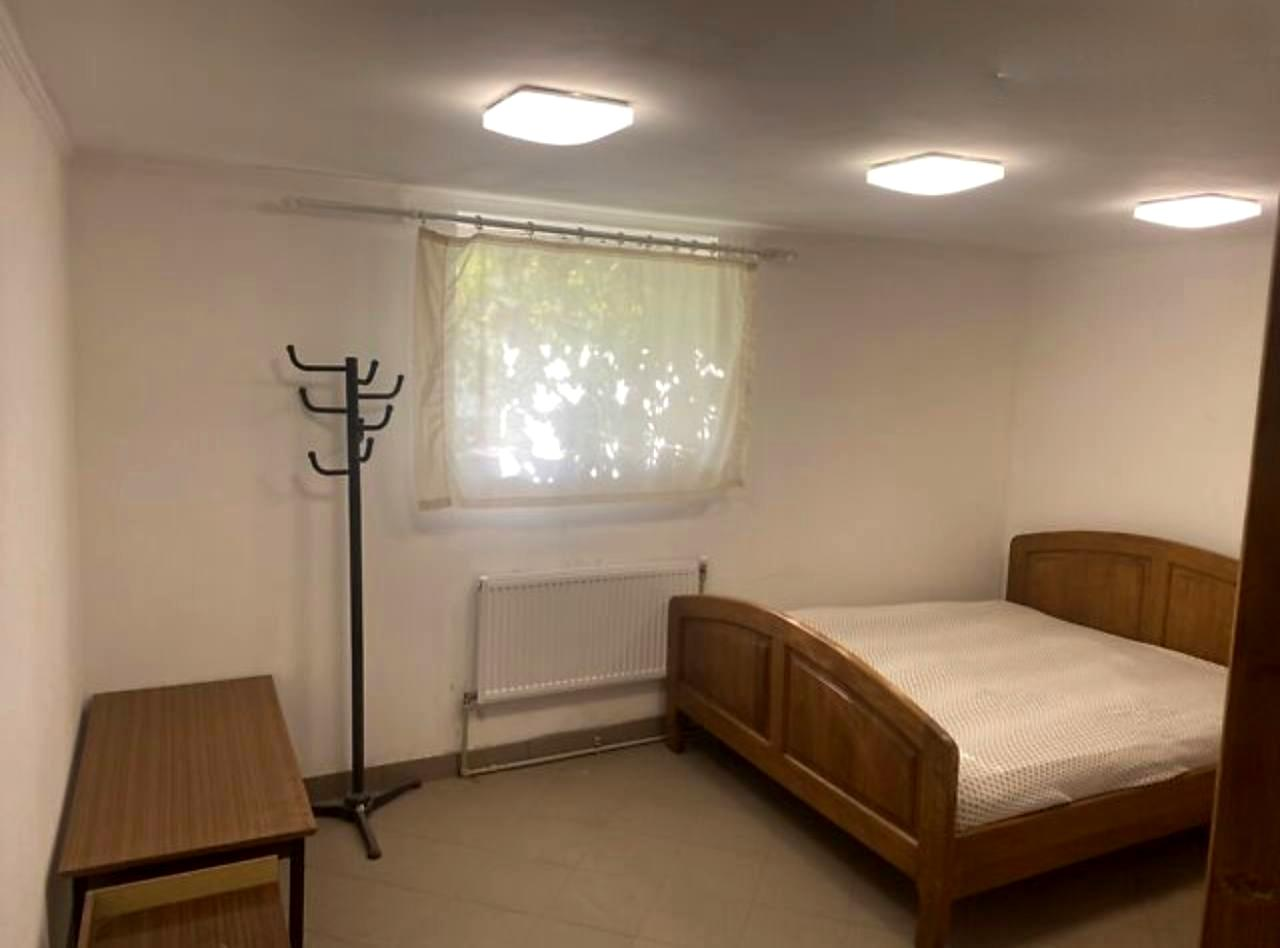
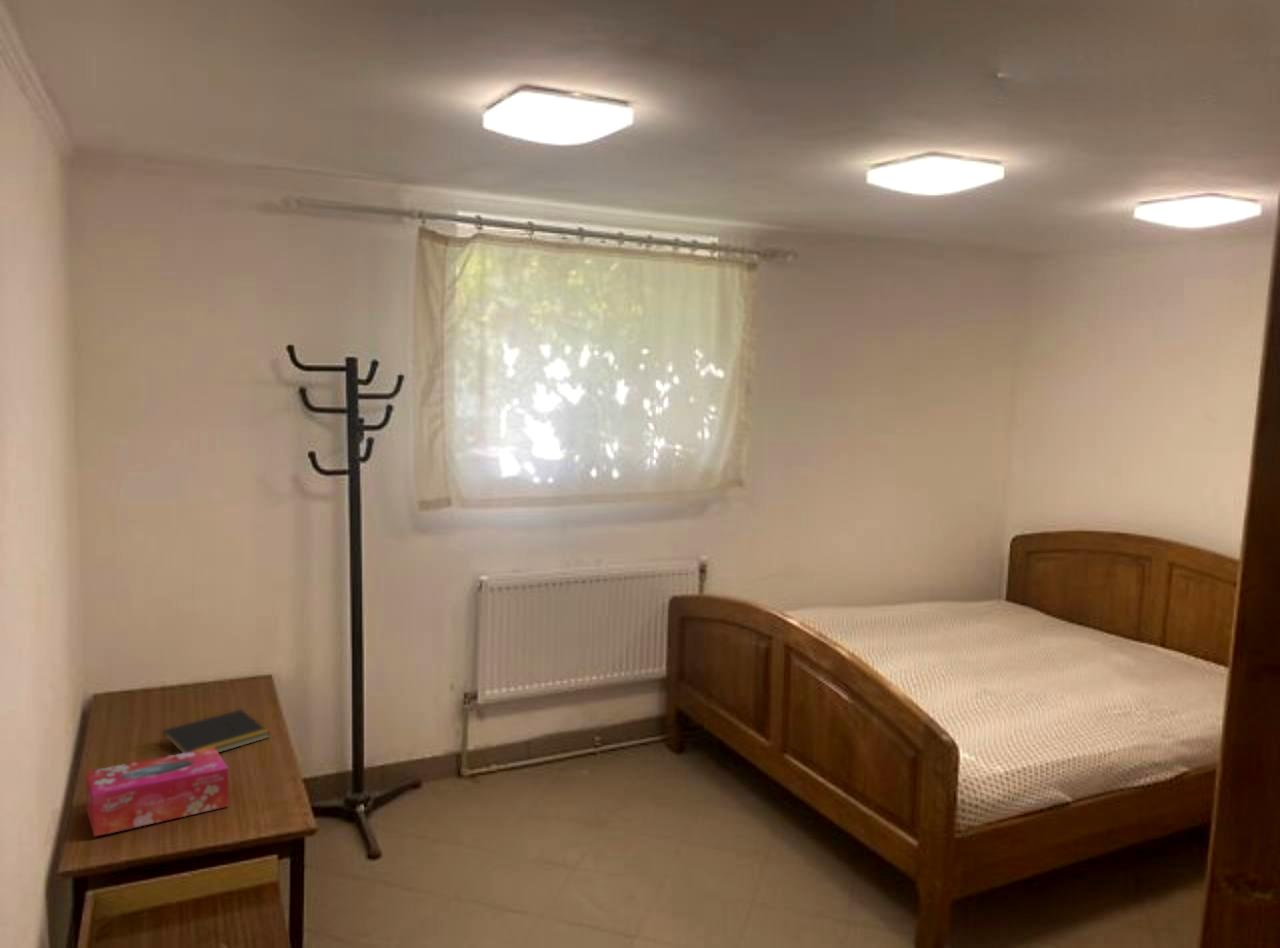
+ tissue box (157, 789)
+ notepad (217, 733)
